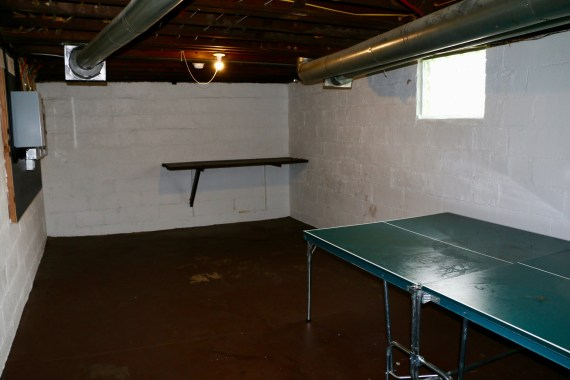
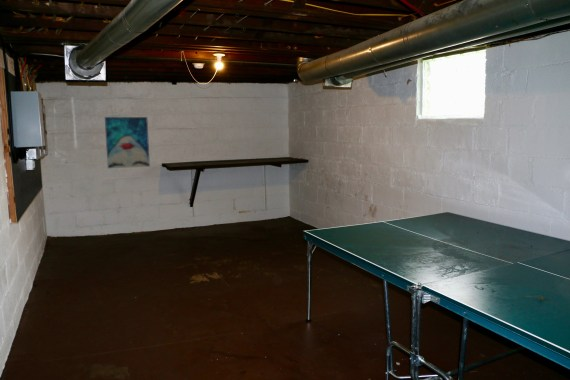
+ wall art (127, 142)
